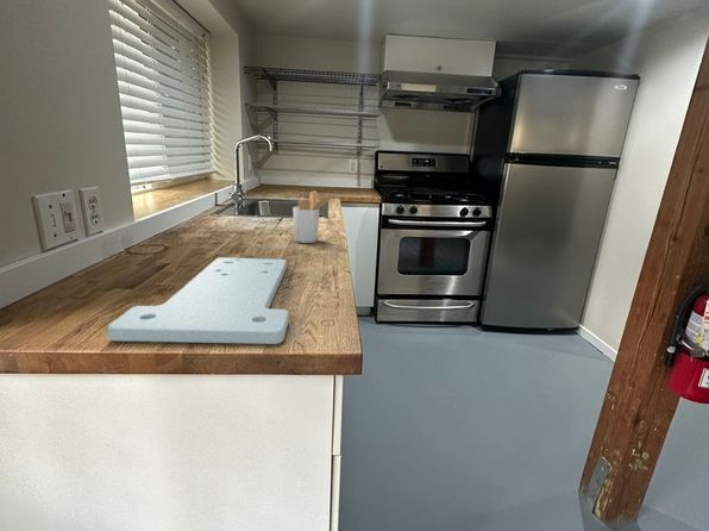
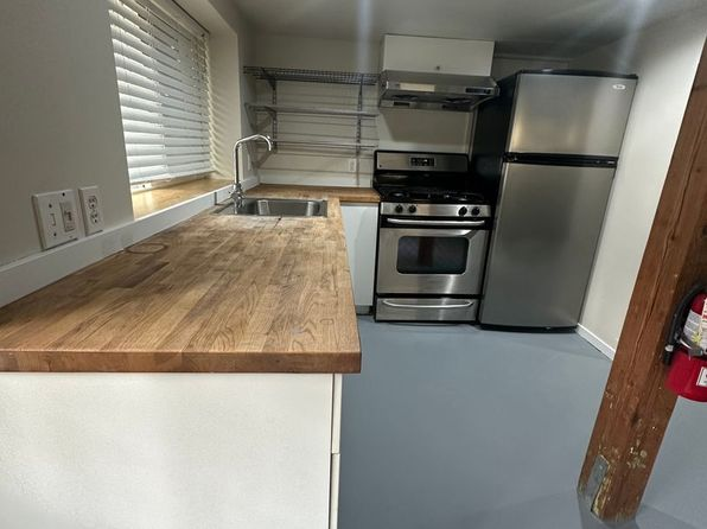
- utensil holder (312, 217)
- cutting board (231, 289)
